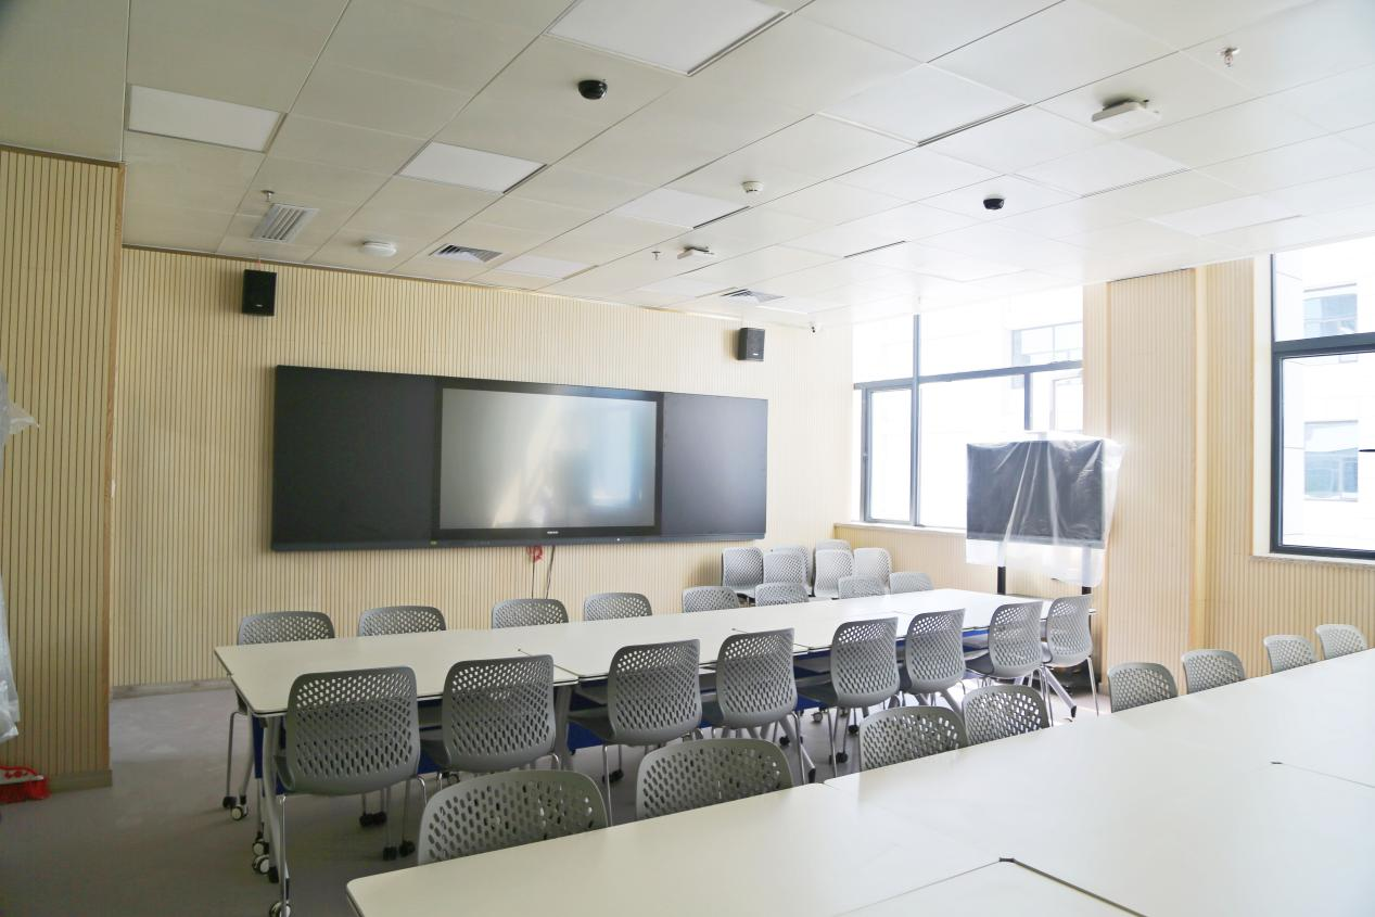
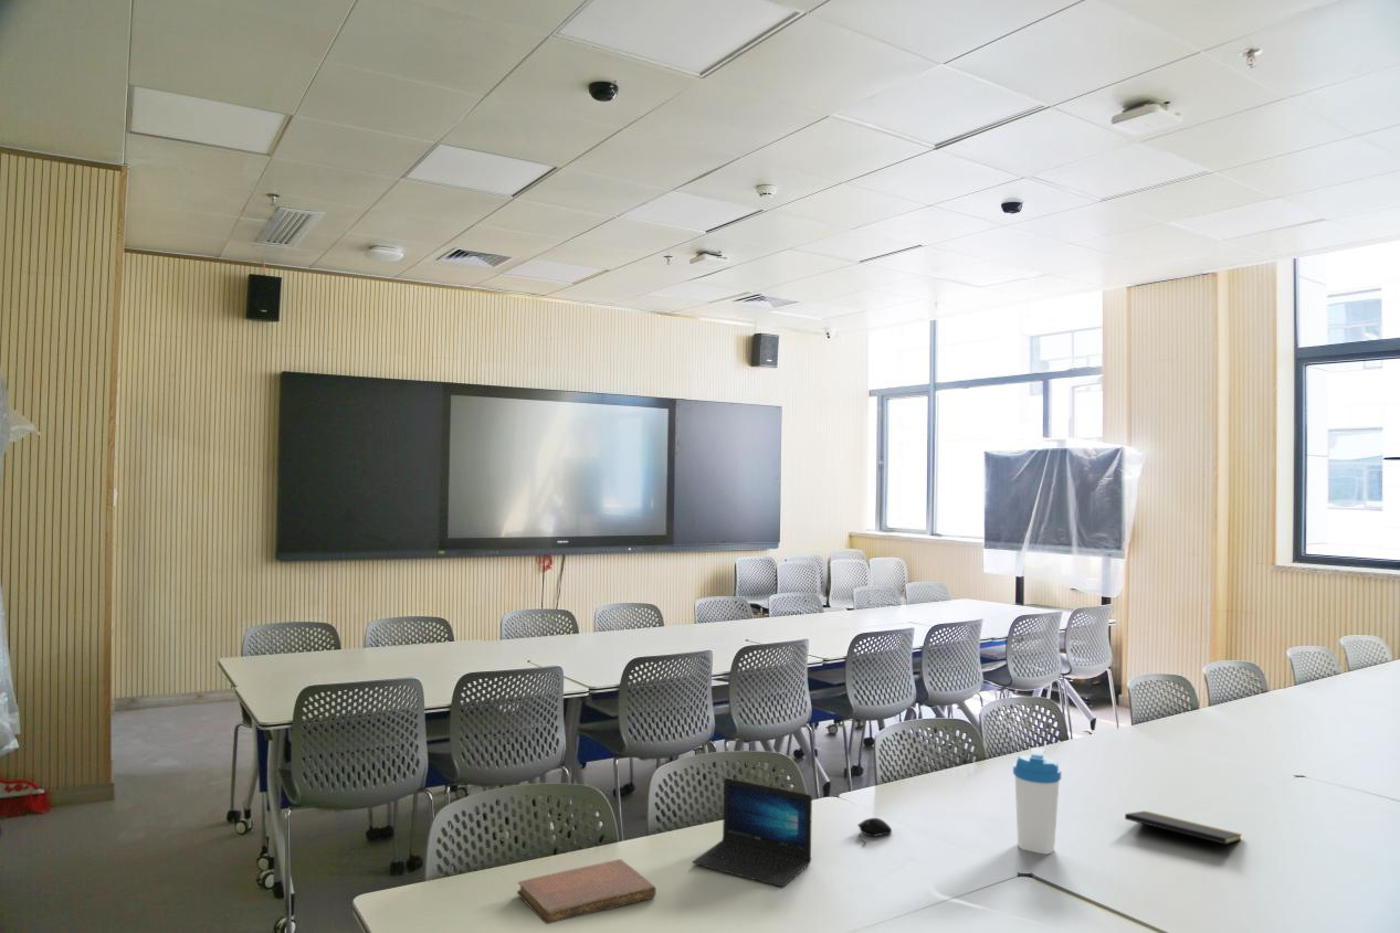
+ laptop (752, 829)
+ computer mouse (871, 828)
+ notebook (586, 889)
+ water bottle (1036, 799)
+ notepad (1182, 826)
